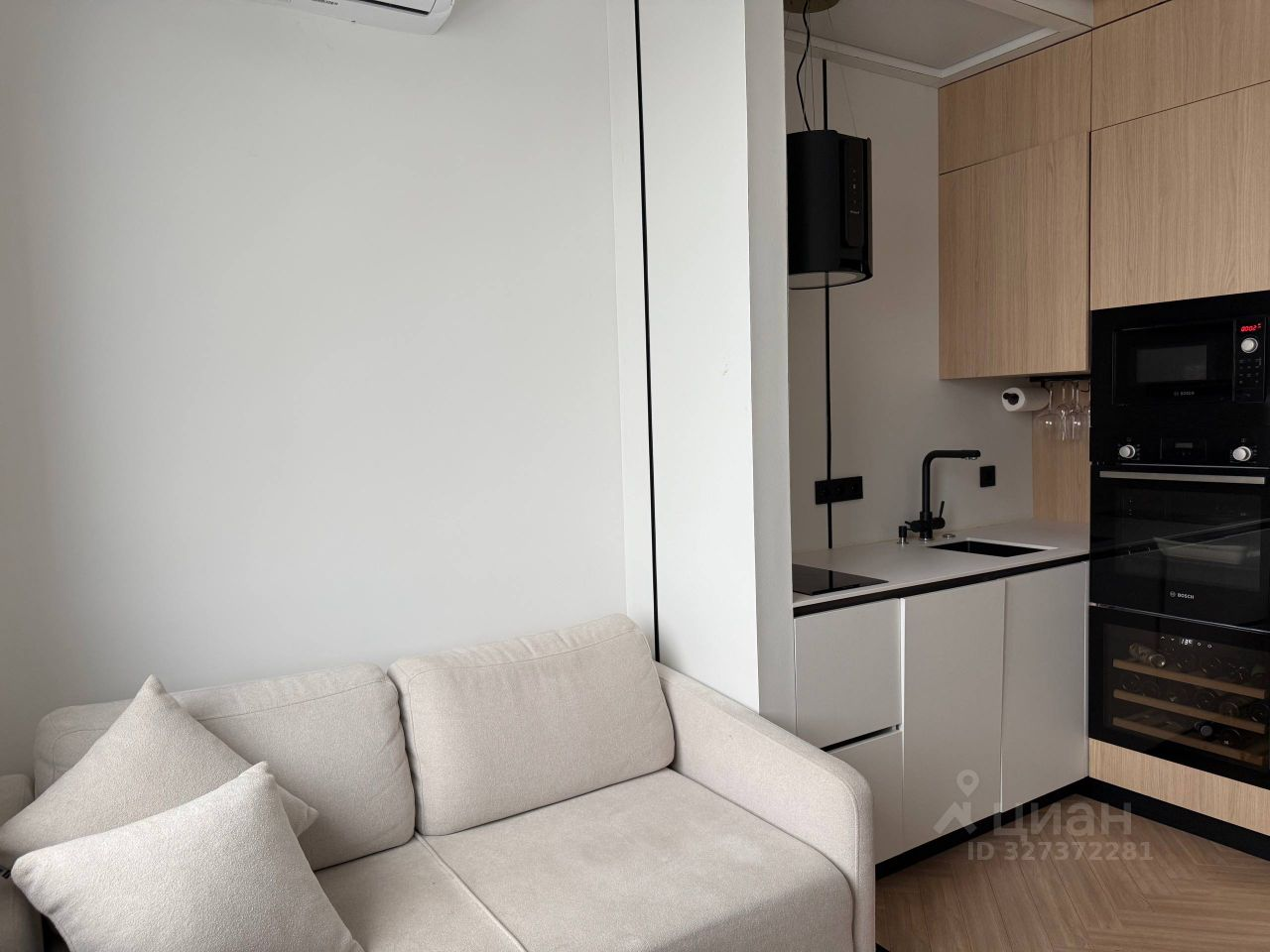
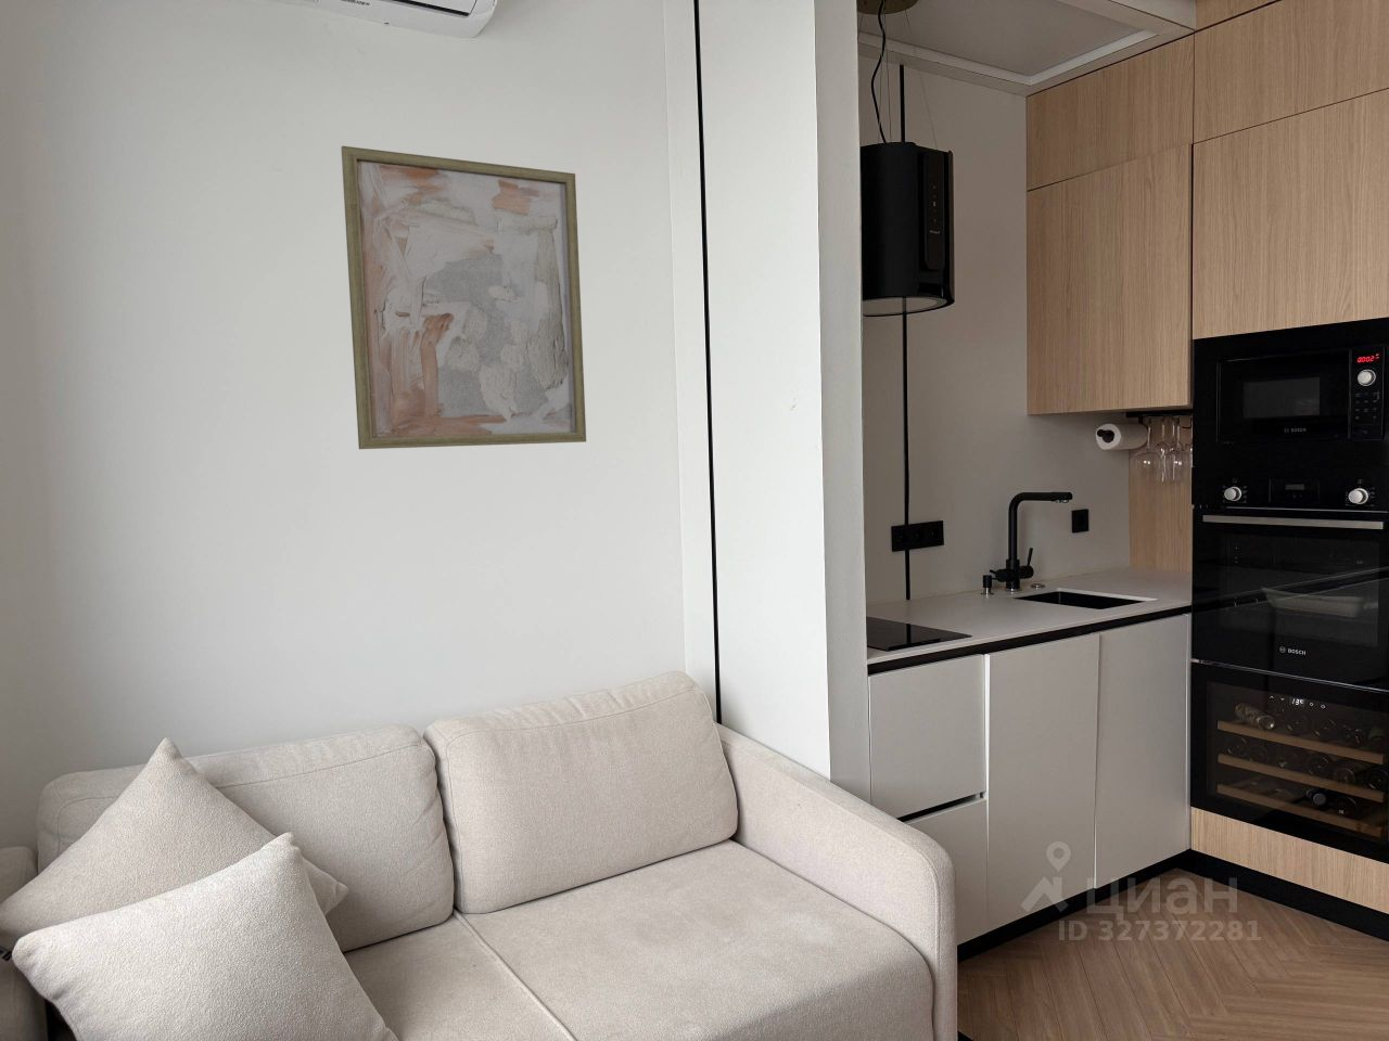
+ wall art (472, 304)
